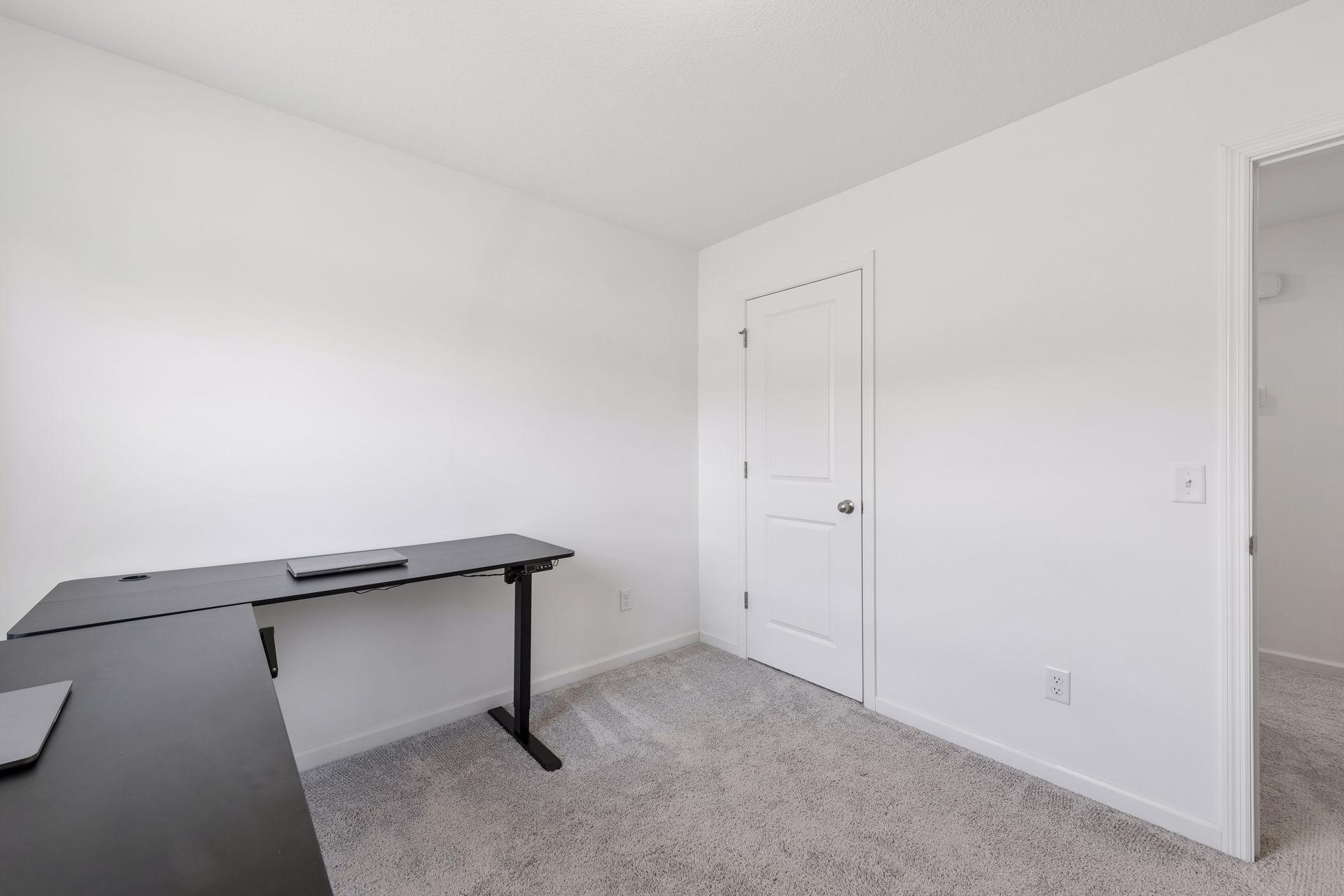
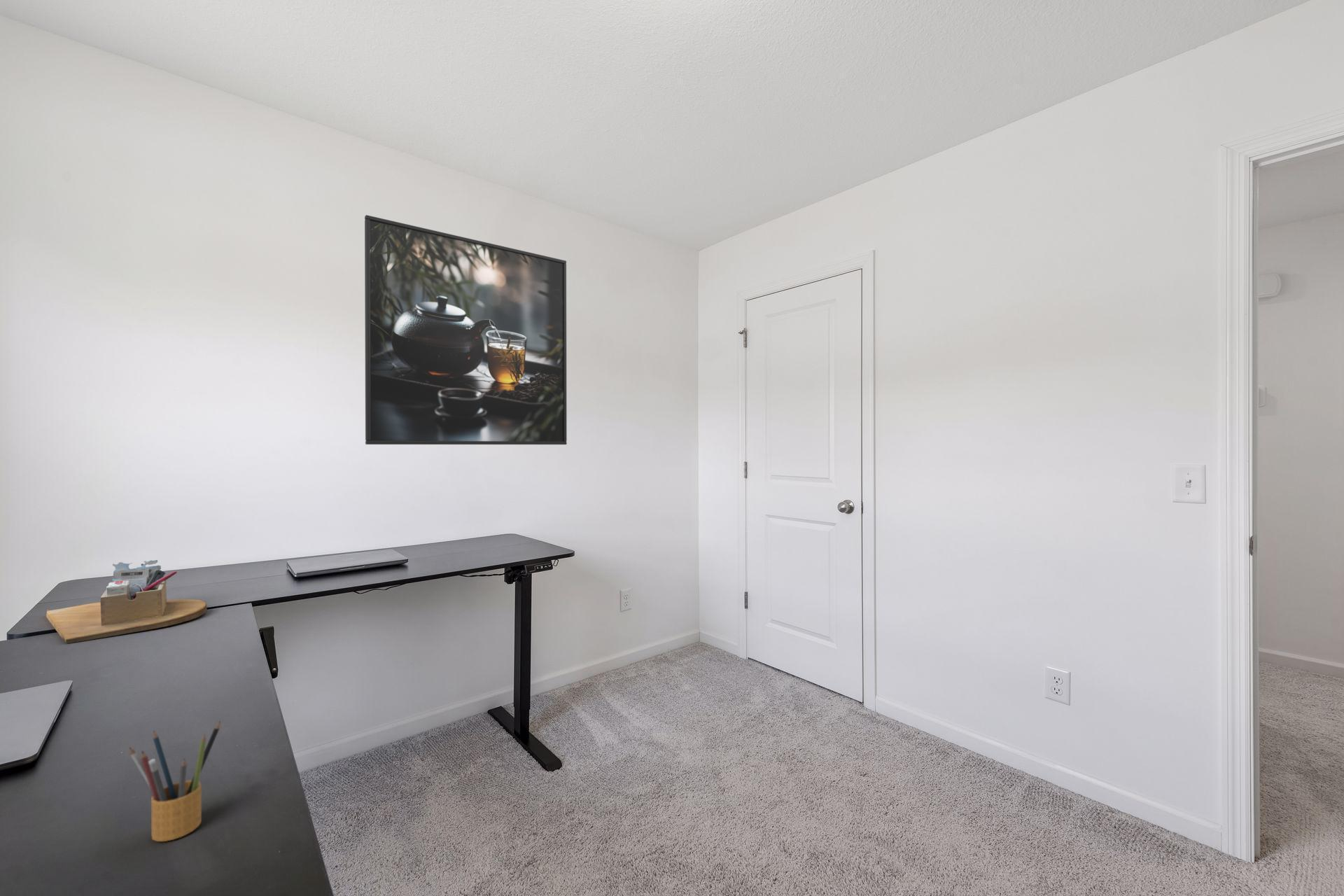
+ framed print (476, 342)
+ pencil box (179, 780)
+ desk organizer (113, 593)
